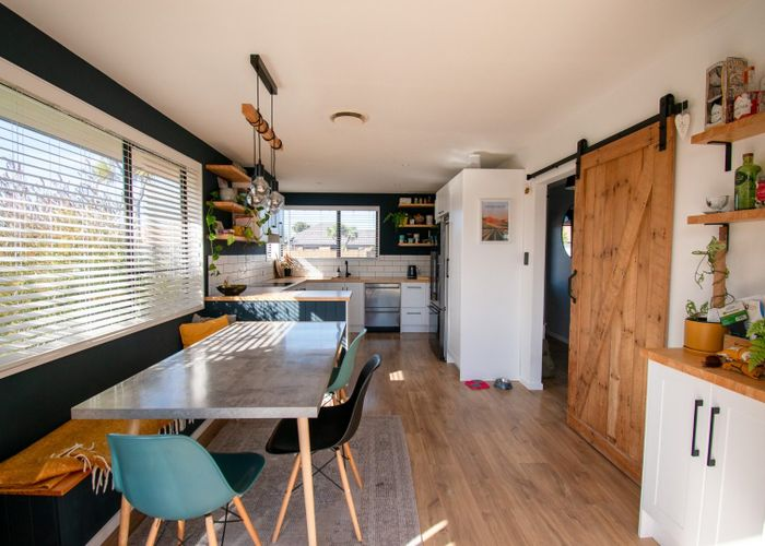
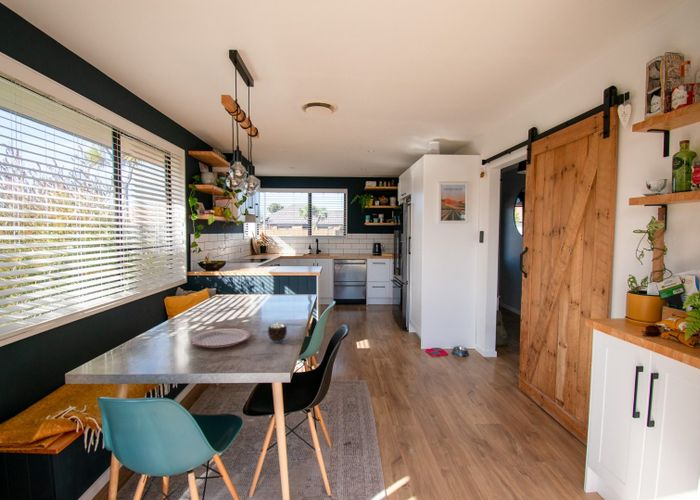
+ plate (221, 338)
+ candle (277, 331)
